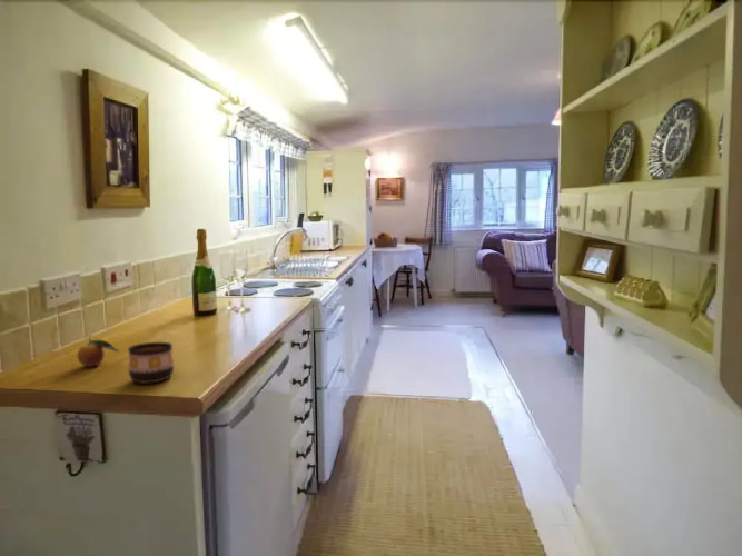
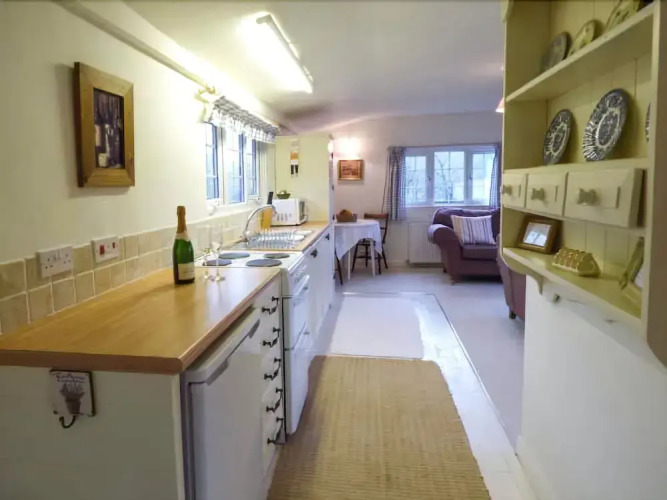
- fruit (98, 349)
- cup (152, 361)
